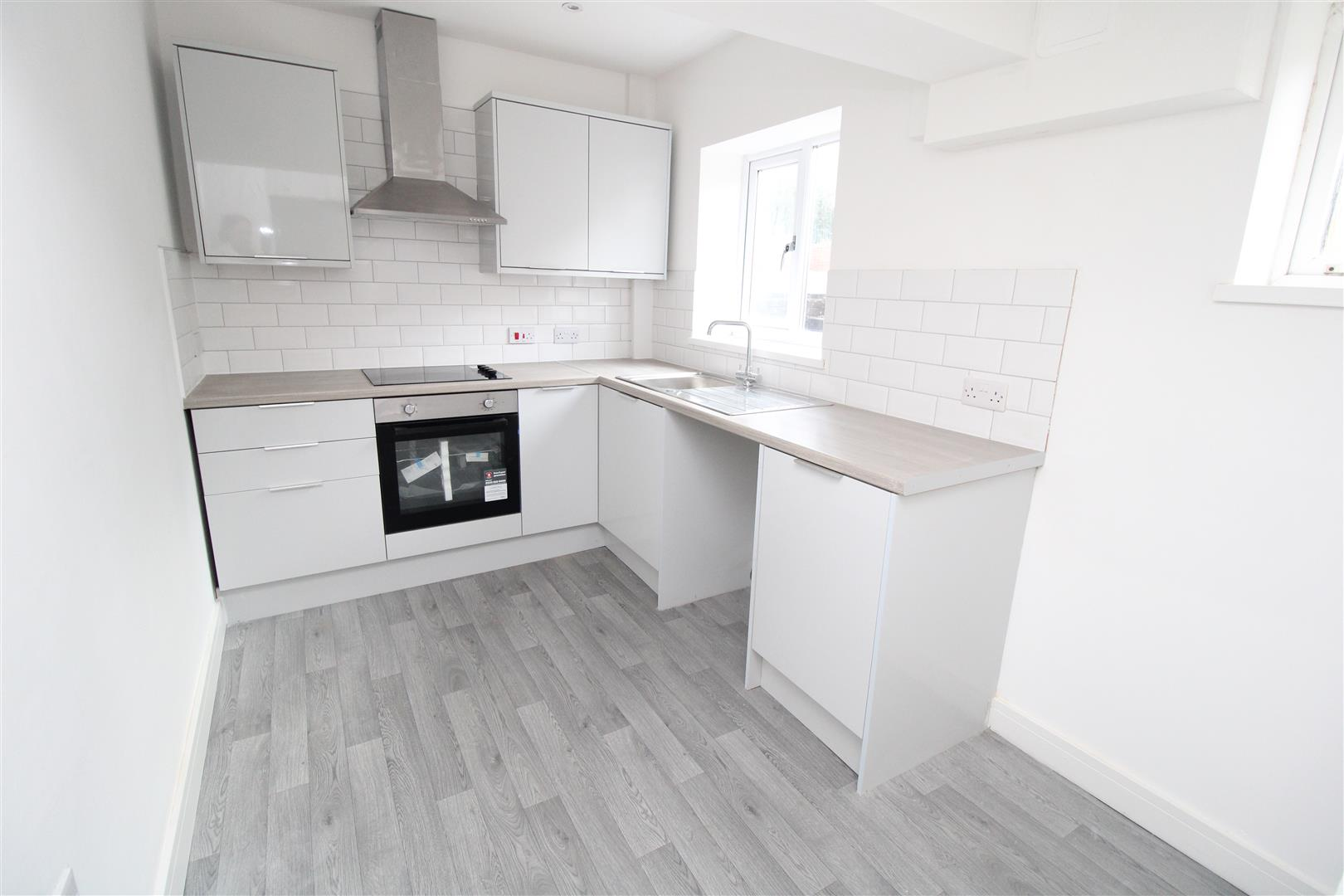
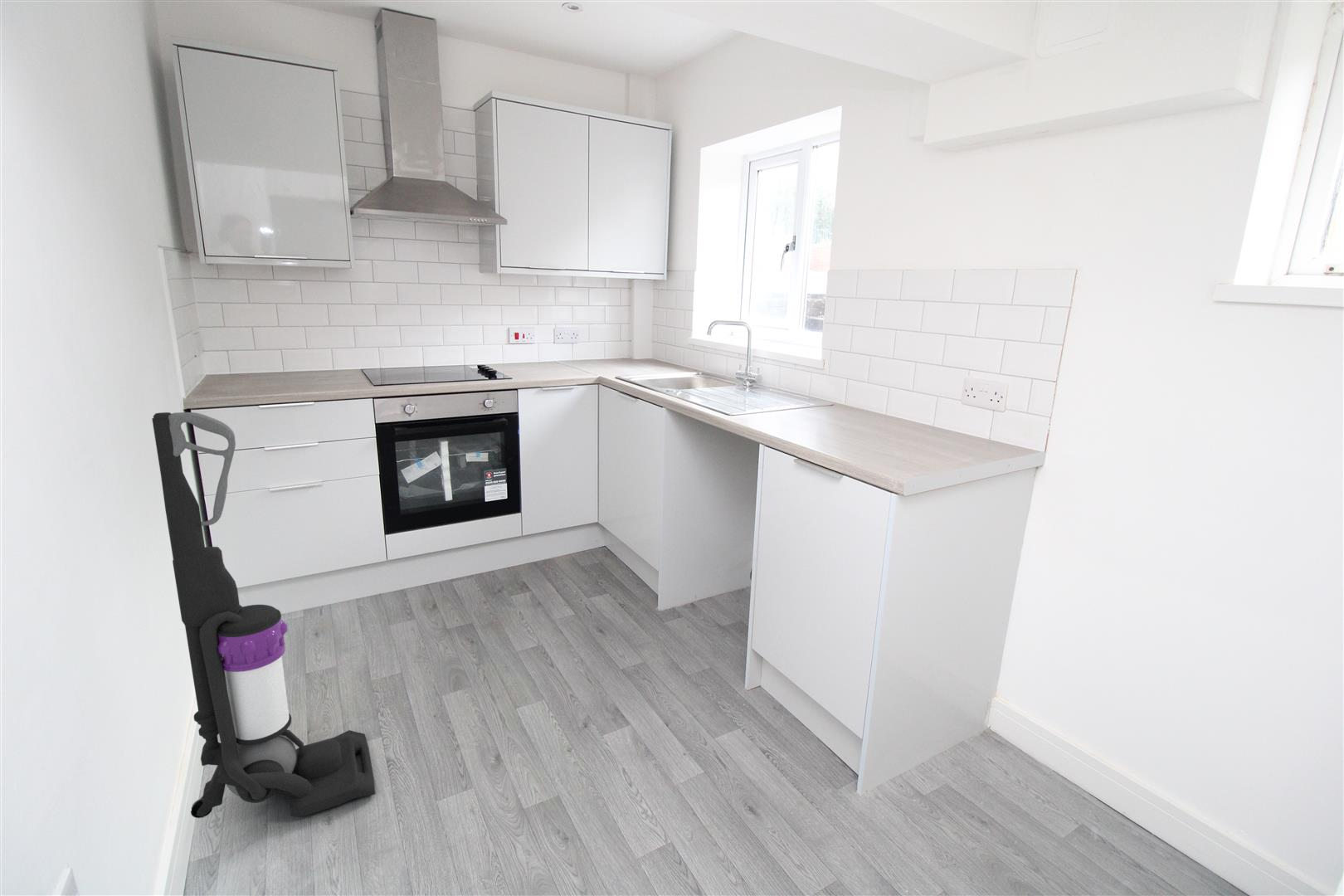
+ vacuum cleaner (265, 614)
